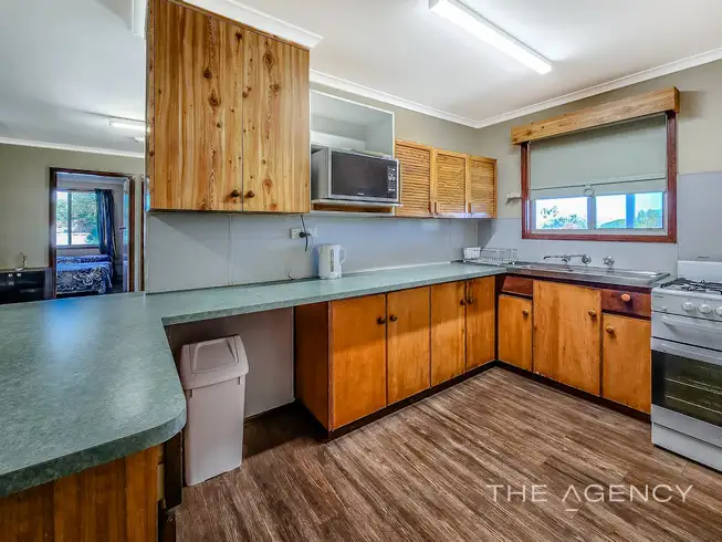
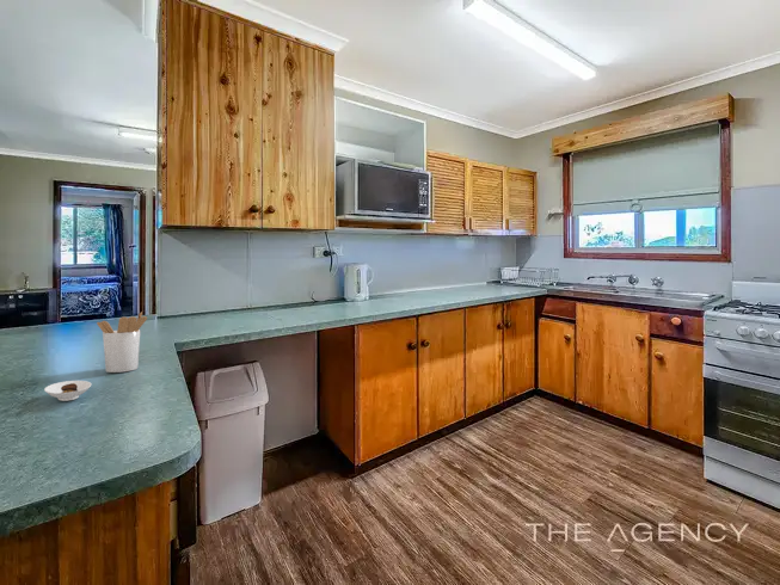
+ utensil holder (125, 341)
+ saucer (68, 390)
